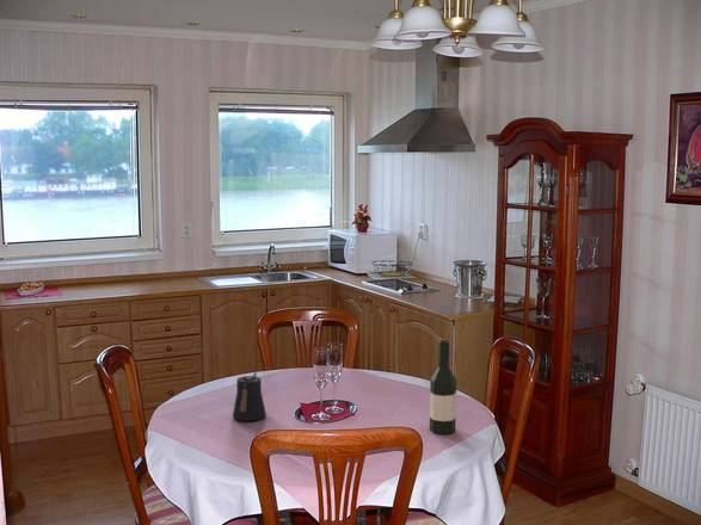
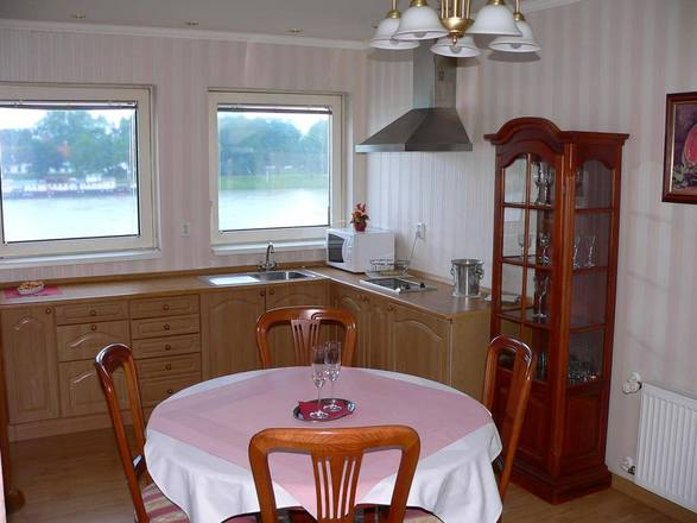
- kettle (248, 397)
- wine bottle (443, 384)
